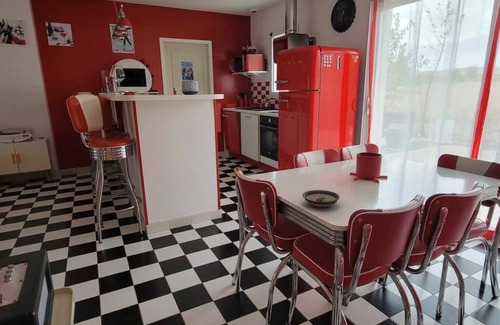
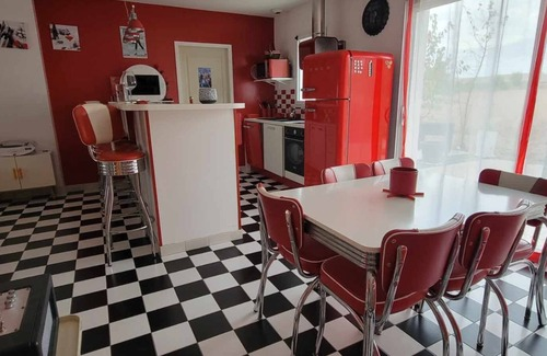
- saucer (320, 199)
